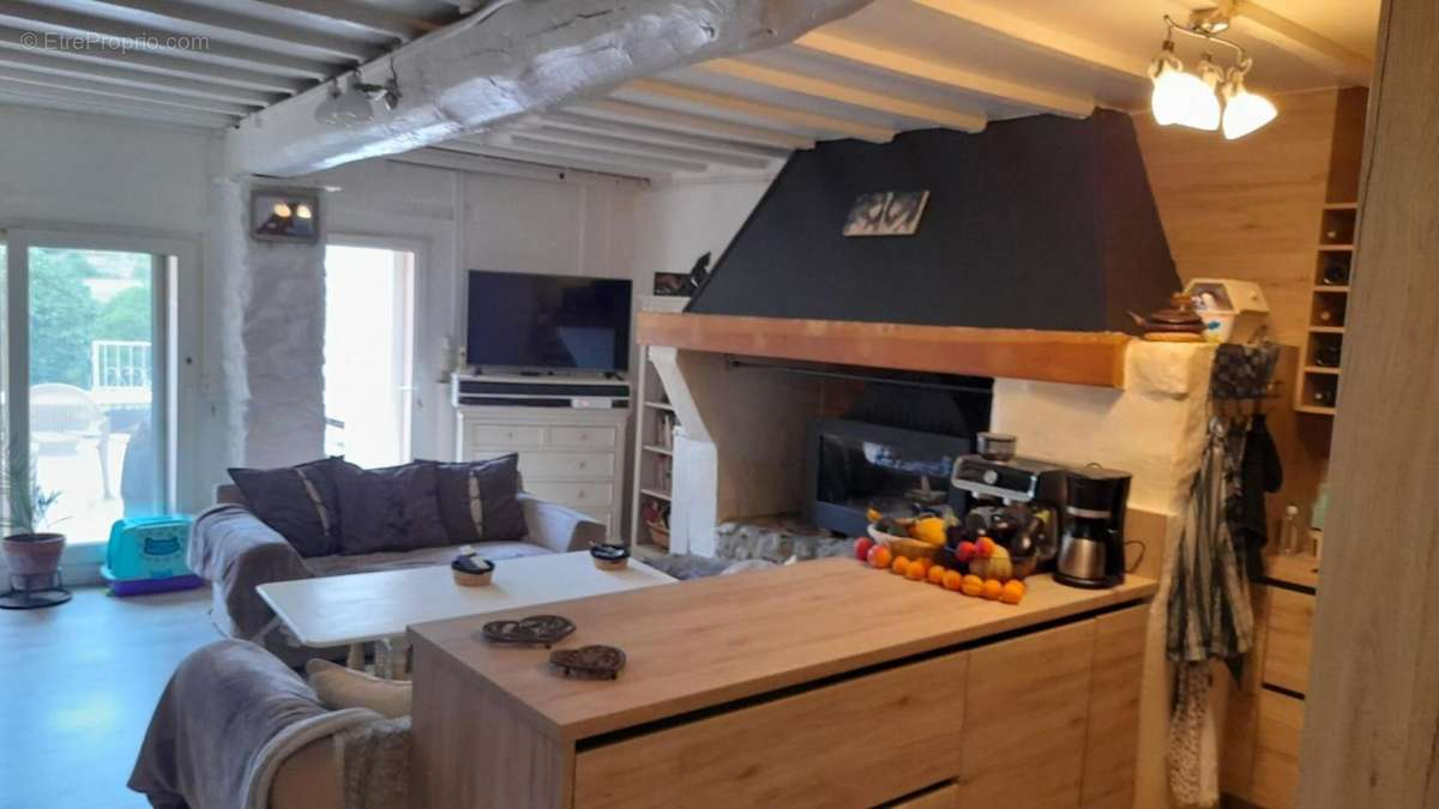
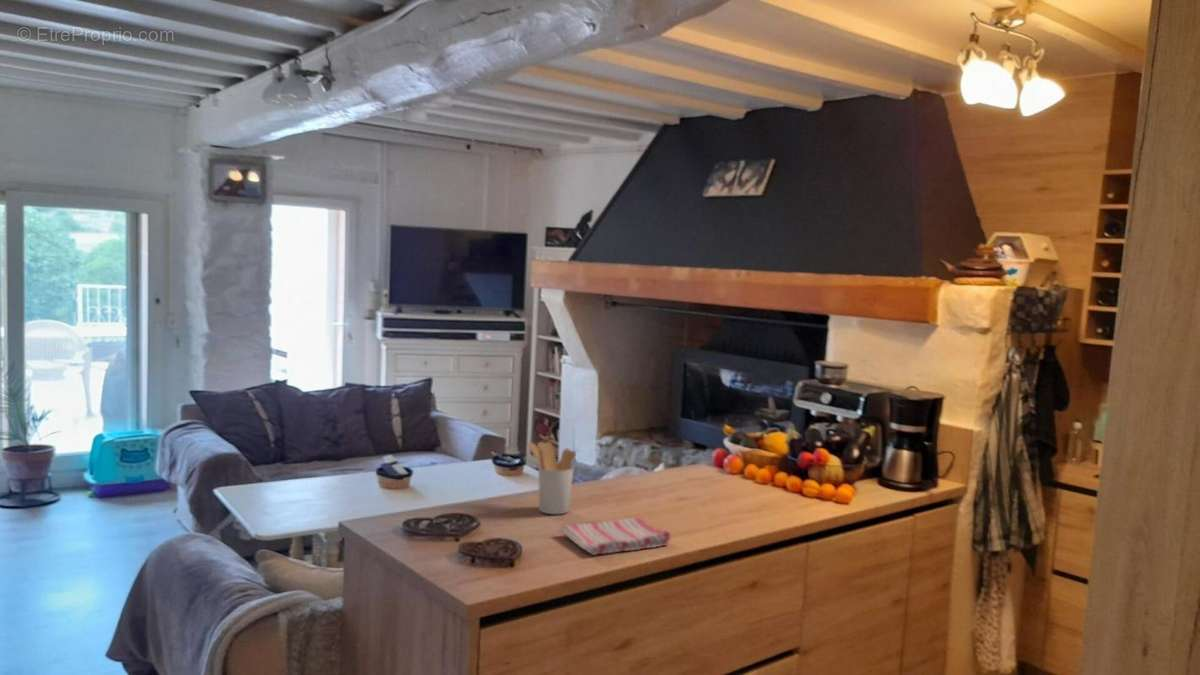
+ dish towel (614, 533)
+ utensil holder (550, 475)
